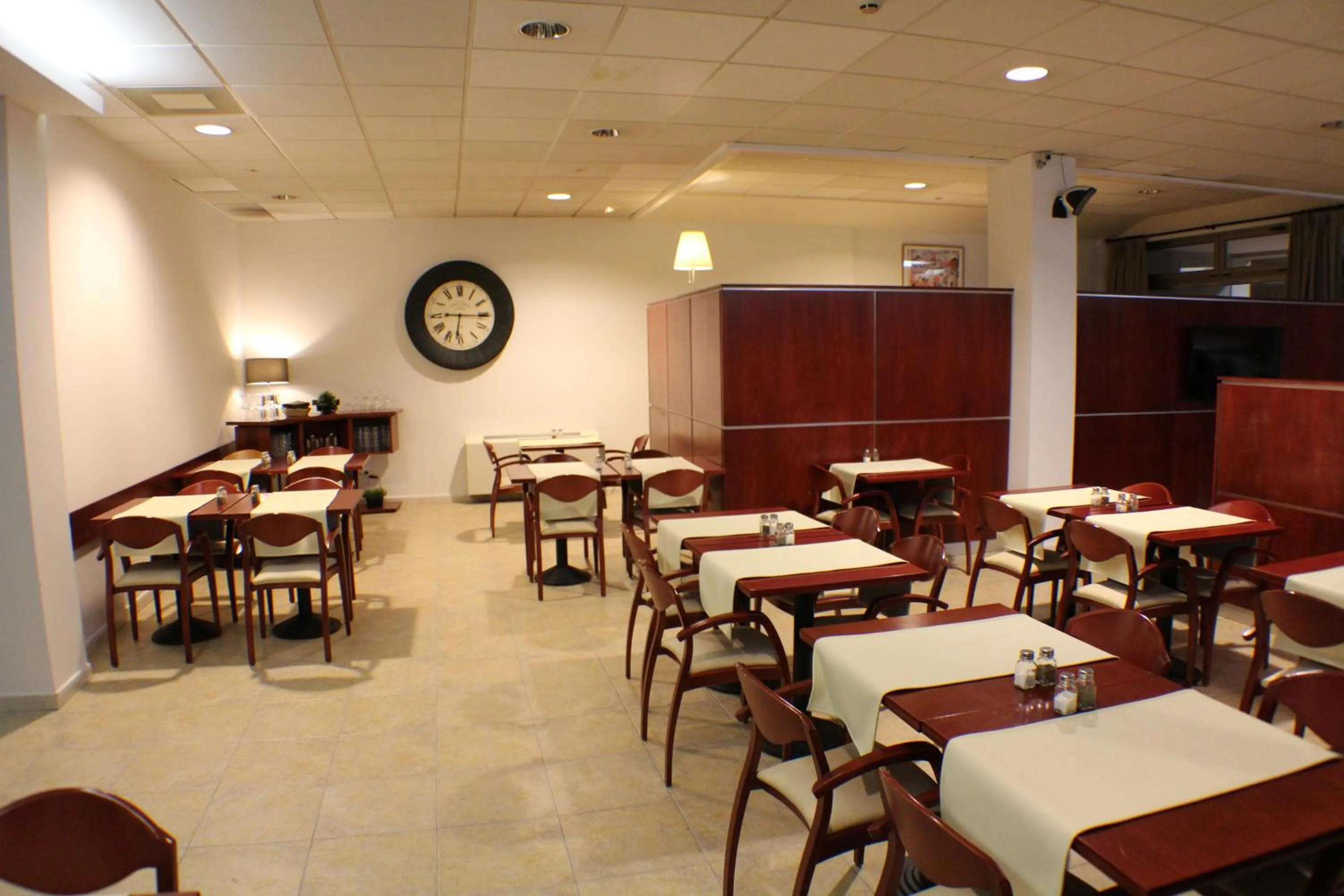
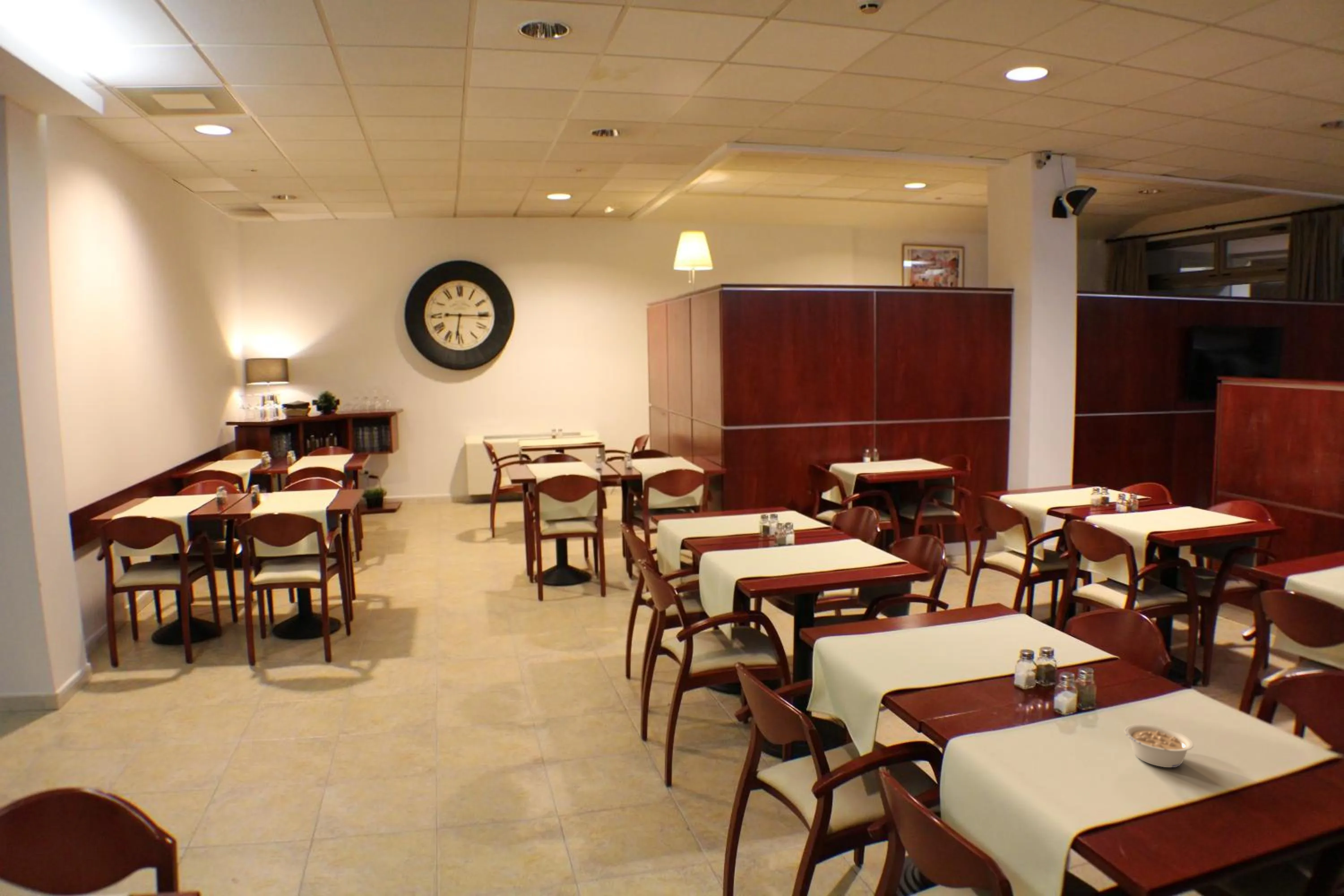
+ legume (1160, 746)
